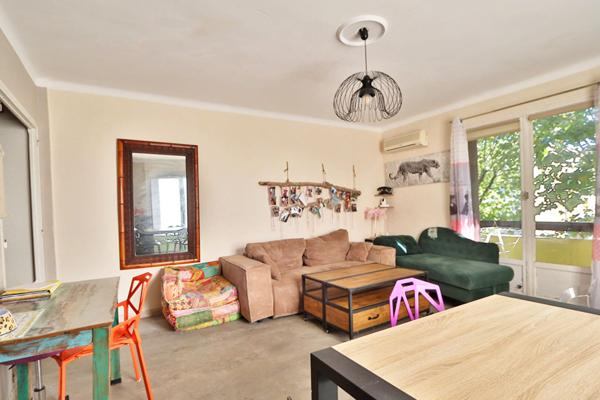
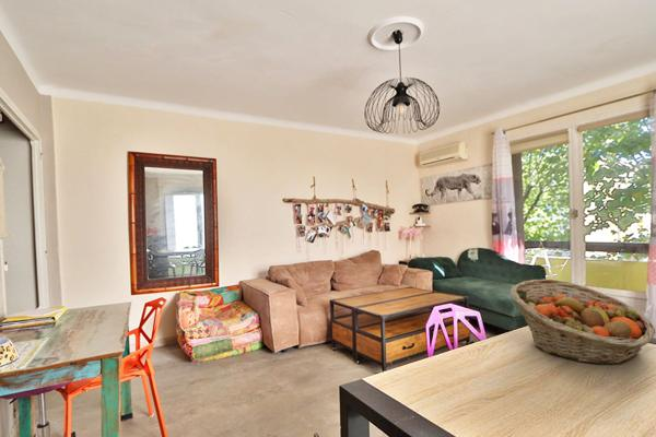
+ fruit basket (576, 317)
